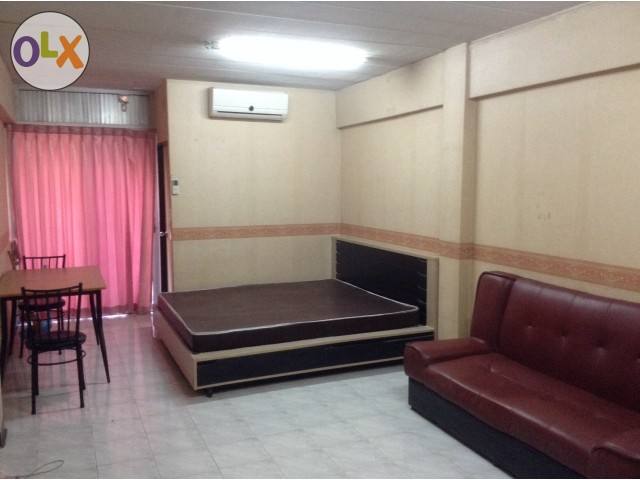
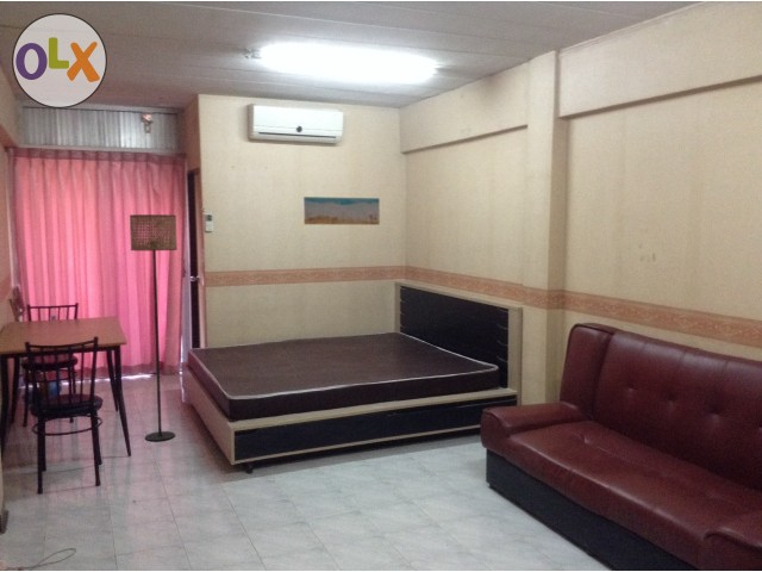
+ floor lamp (156, 327)
+ wall art (342, 211)
